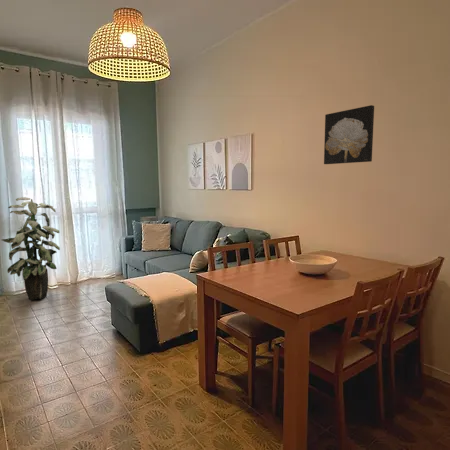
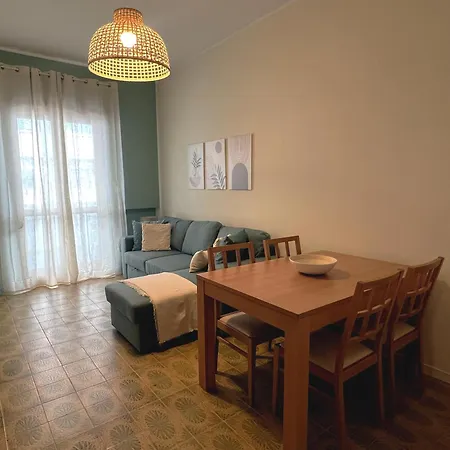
- indoor plant (31, 248)
- wall art (347, 136)
